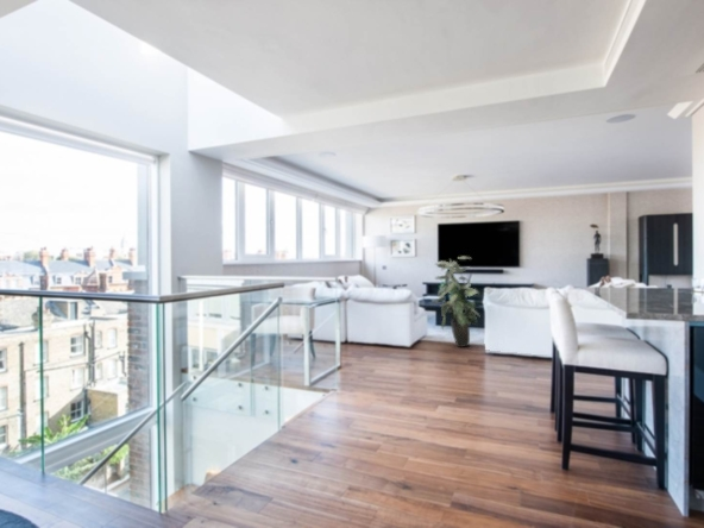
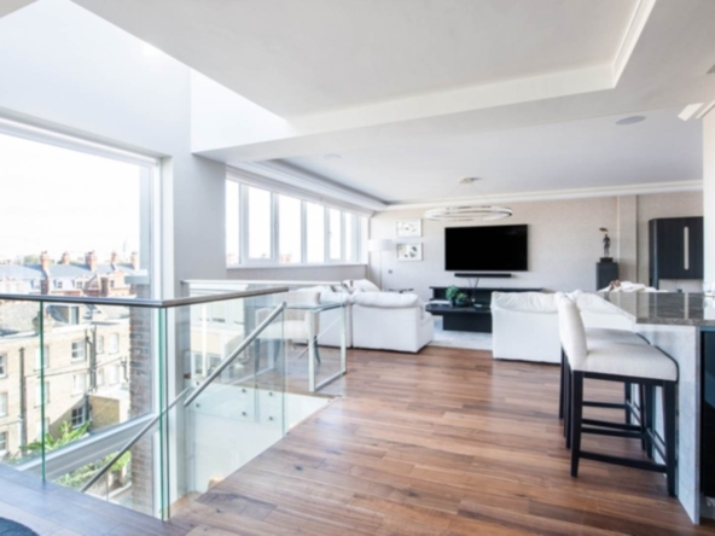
- indoor plant (458, 301)
